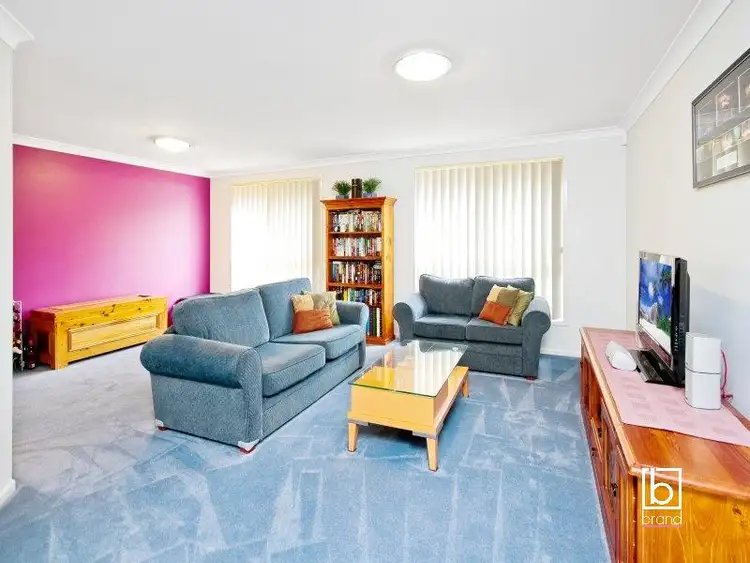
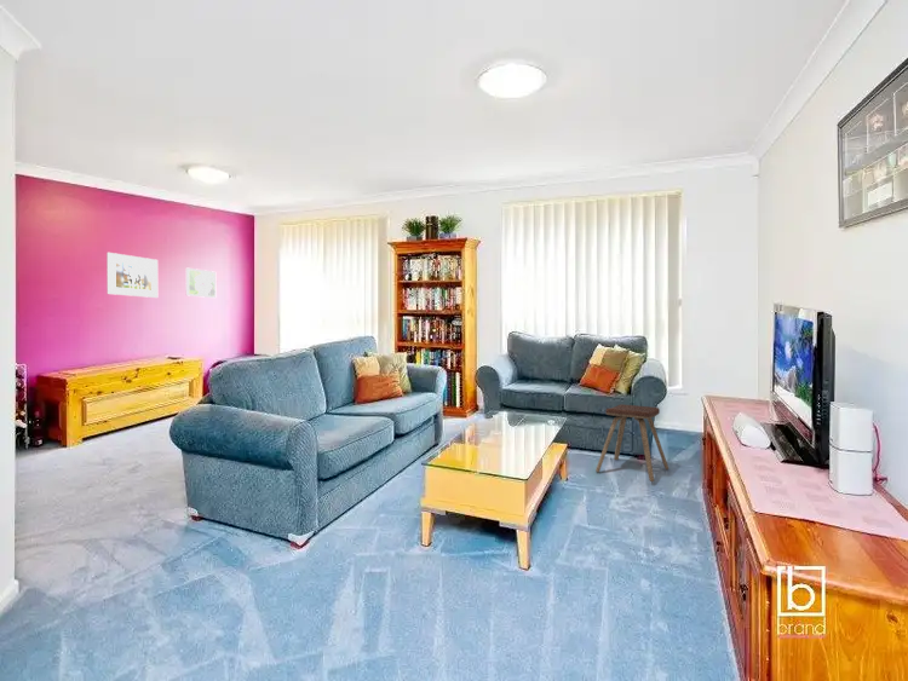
+ music stool (642, 439)
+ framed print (201, 283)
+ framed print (133, 276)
